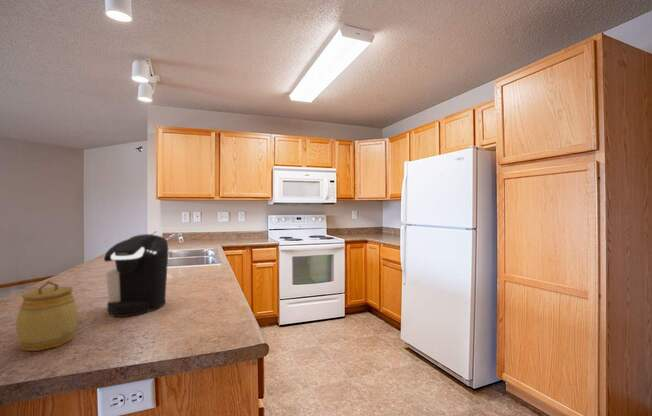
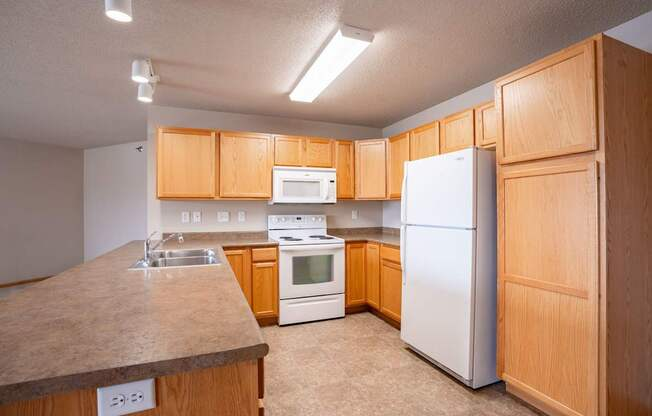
- coffee maker (136, 271)
- jar (48, 311)
